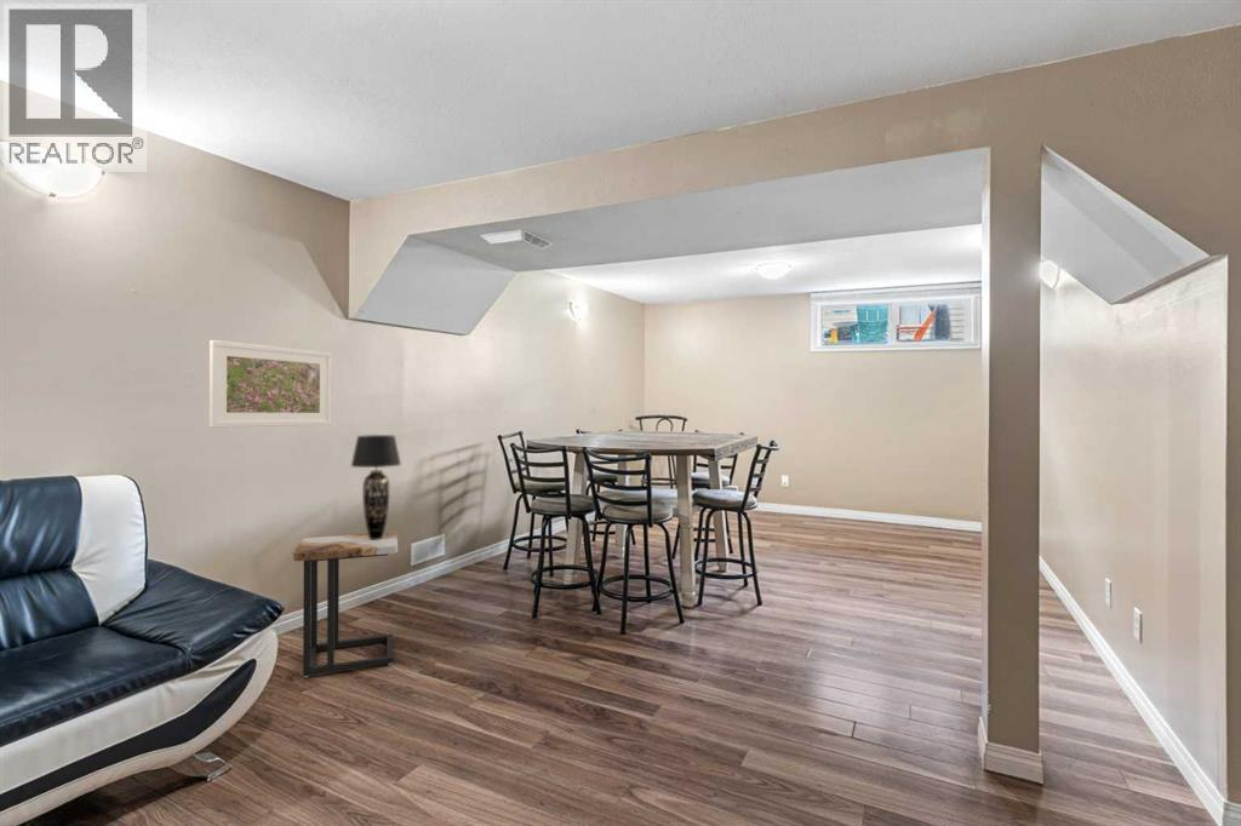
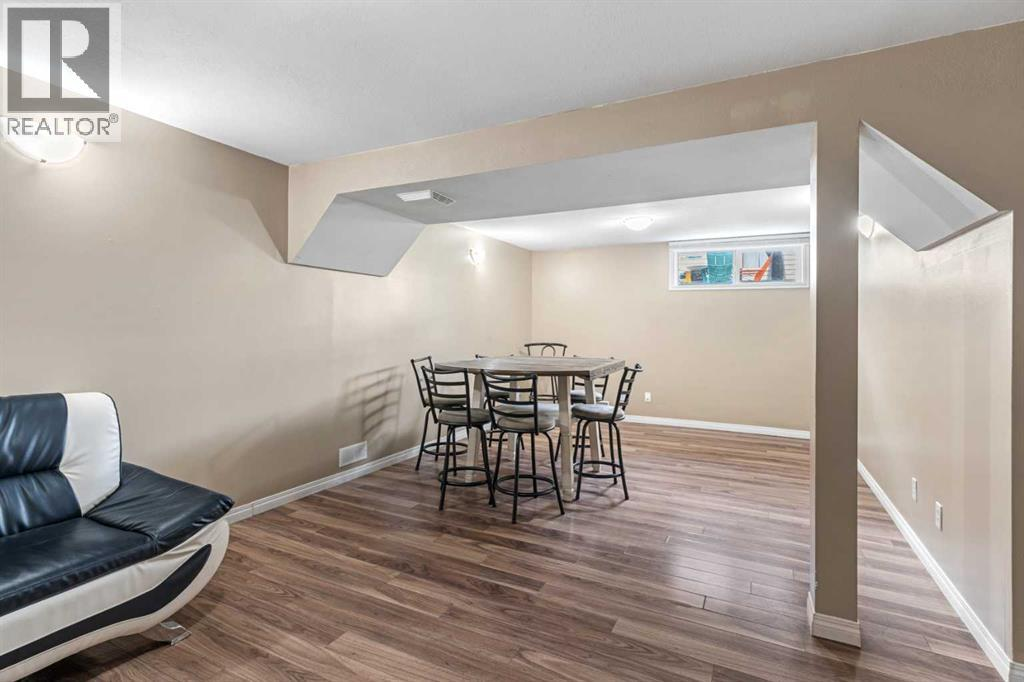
- side table (338, 600)
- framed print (275, 386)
- table lamp (376, 486)
